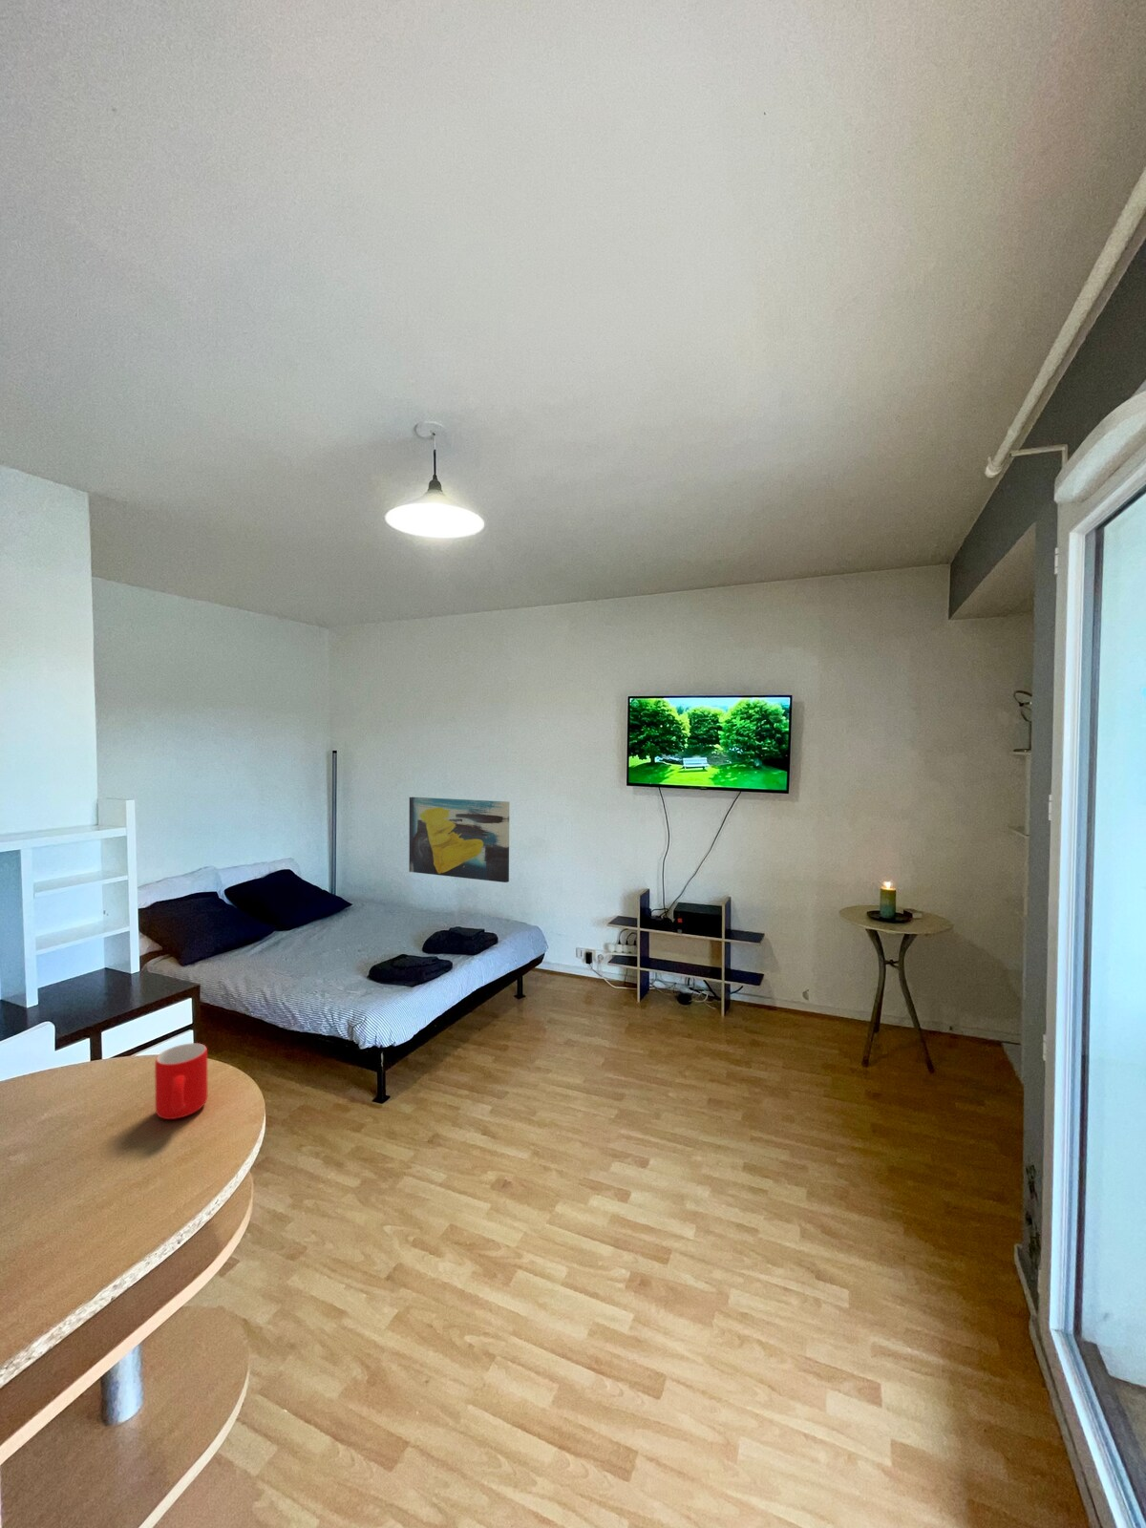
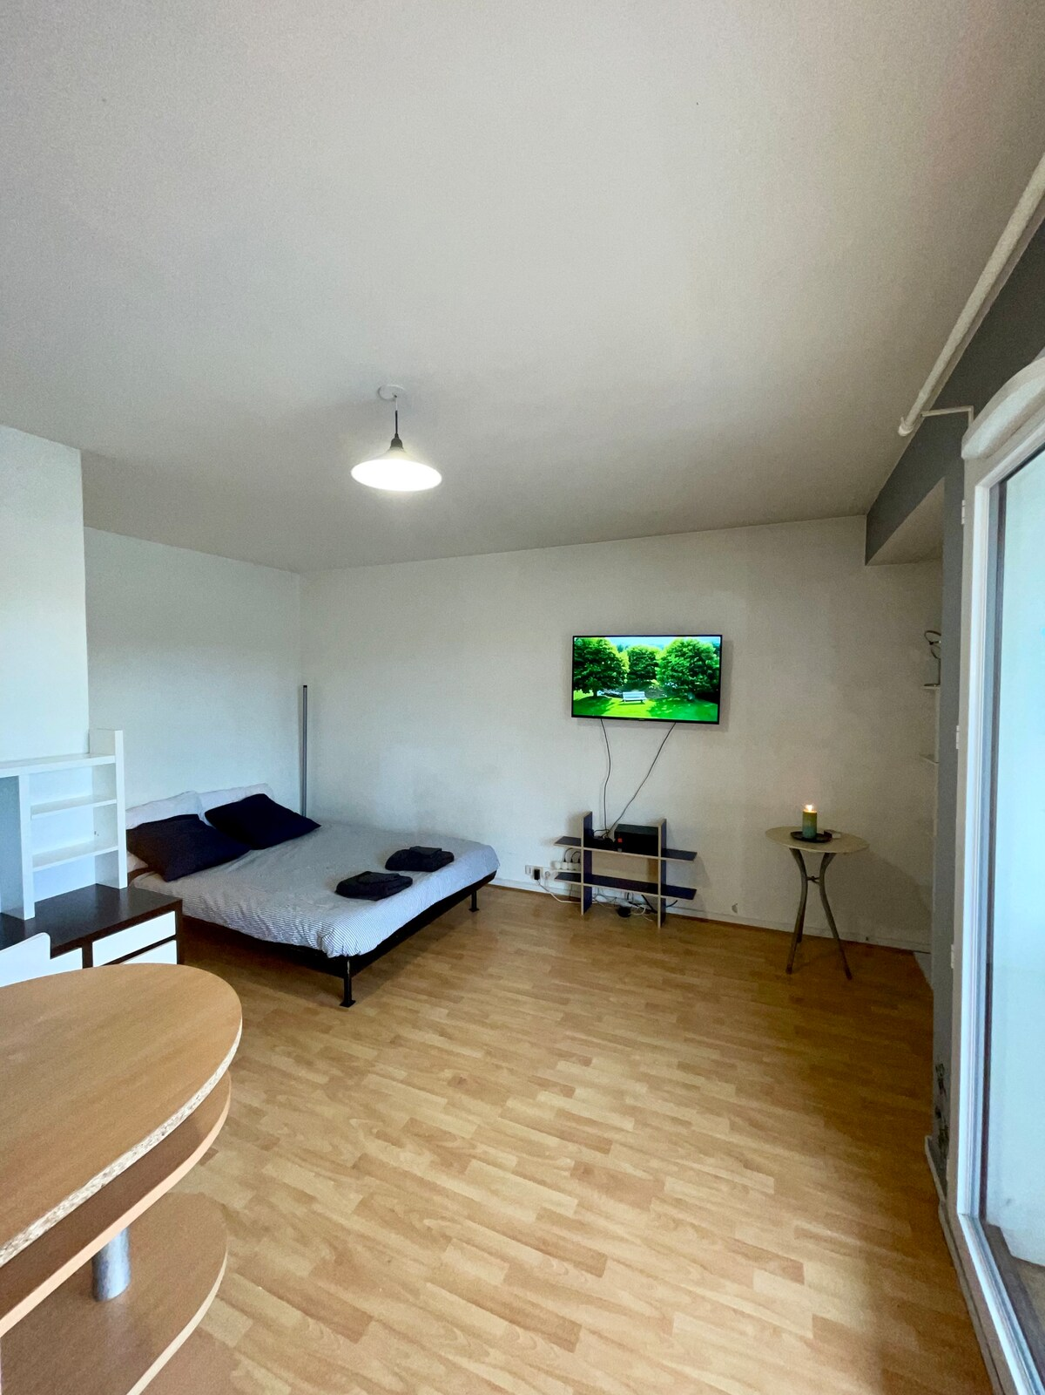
- mug (181, 1086)
- wall art (457, 837)
